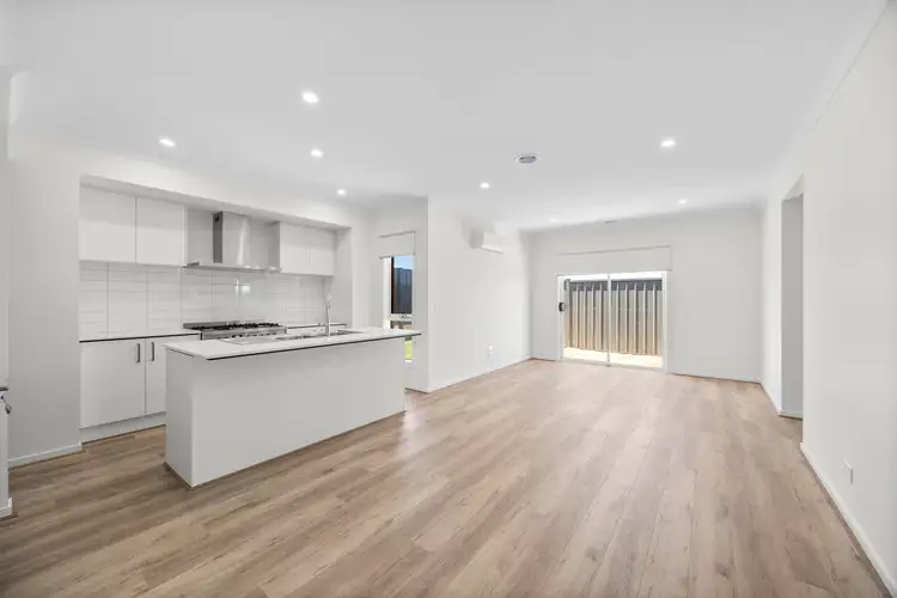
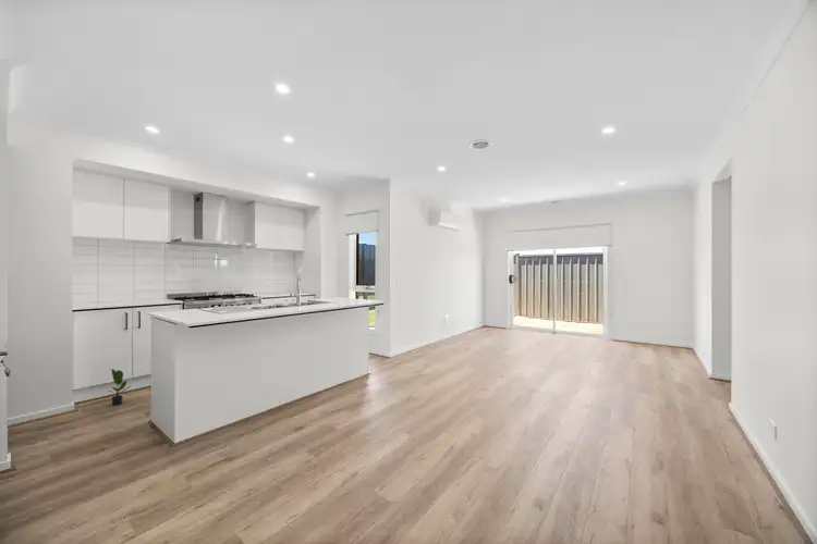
+ potted plant (120, 386)
